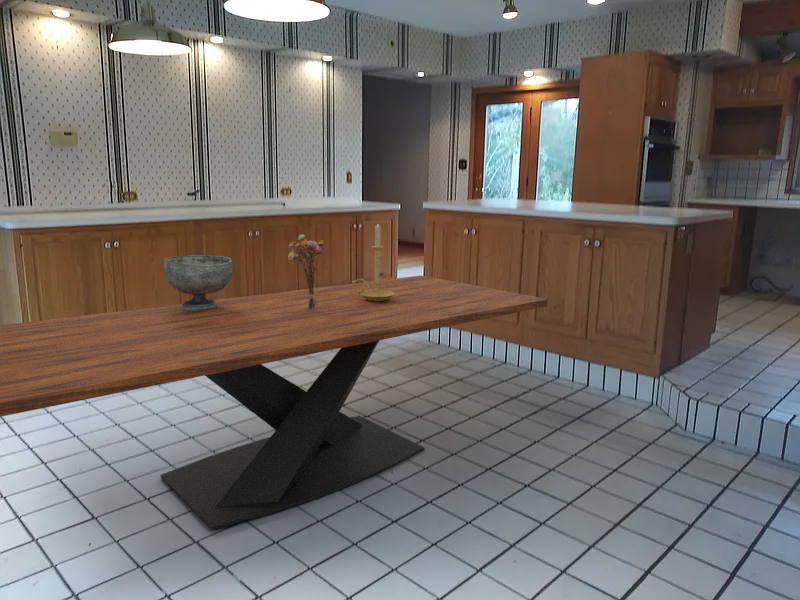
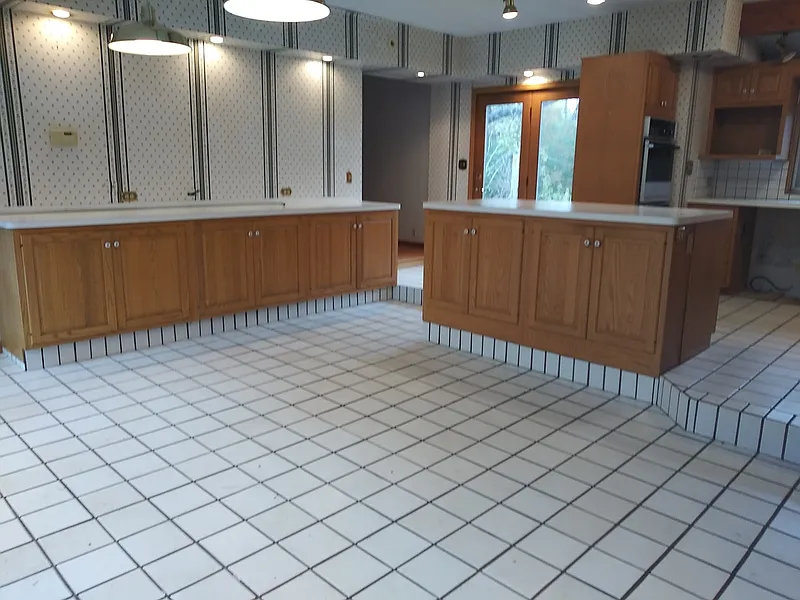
- candle holder (376, 258)
- decorative bowl (199, 282)
- bouquet (306, 271)
- dining table (299, 389)
